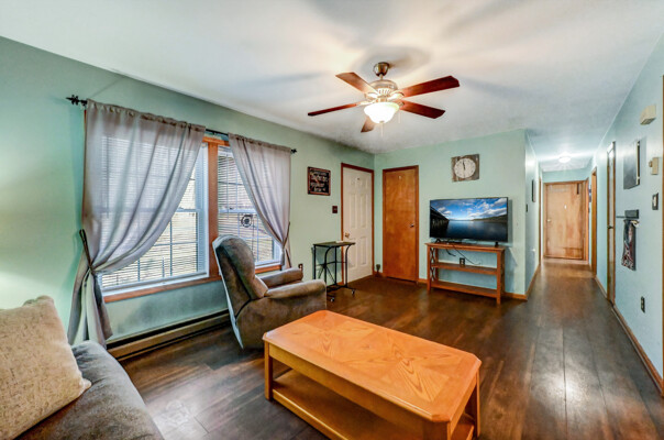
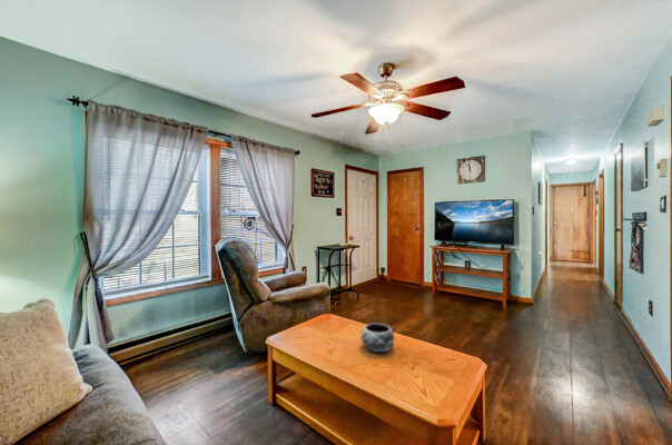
+ decorative bowl (377, 337)
